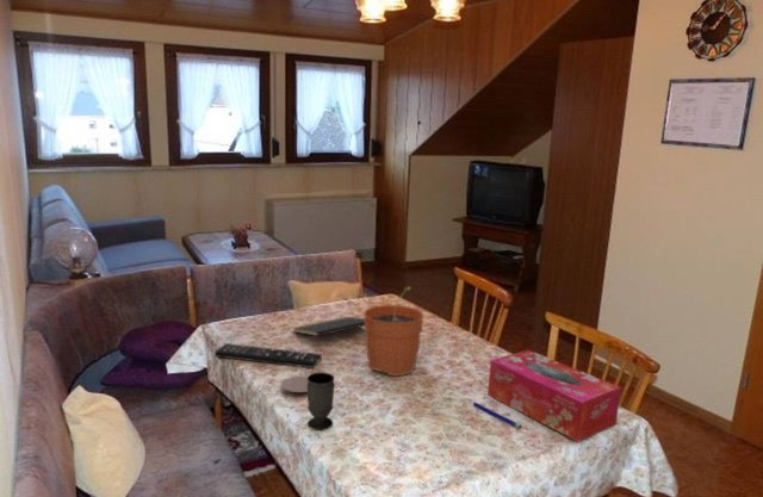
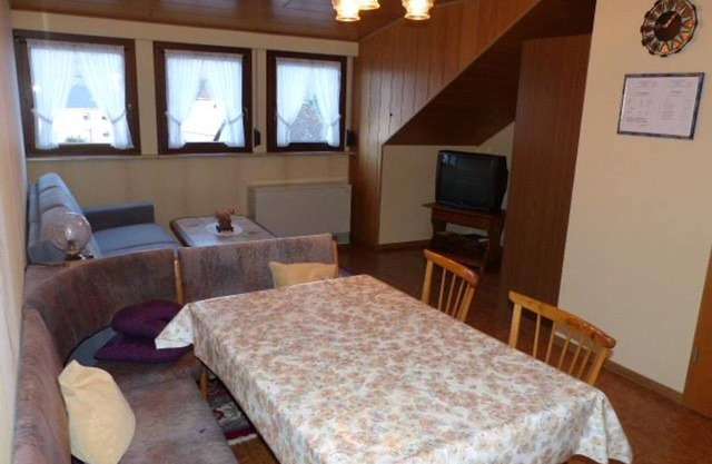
- notepad (333, 325)
- tissue box (550, 391)
- pen (496, 415)
- coaster (299, 386)
- cup (320, 400)
- plant pot (392, 327)
- remote control (268, 354)
